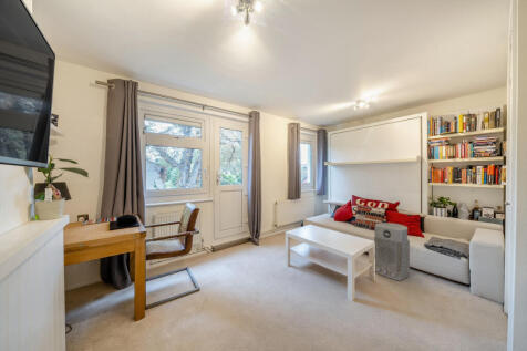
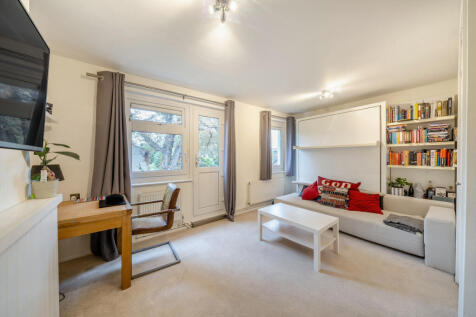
- air purifier (391, 248)
